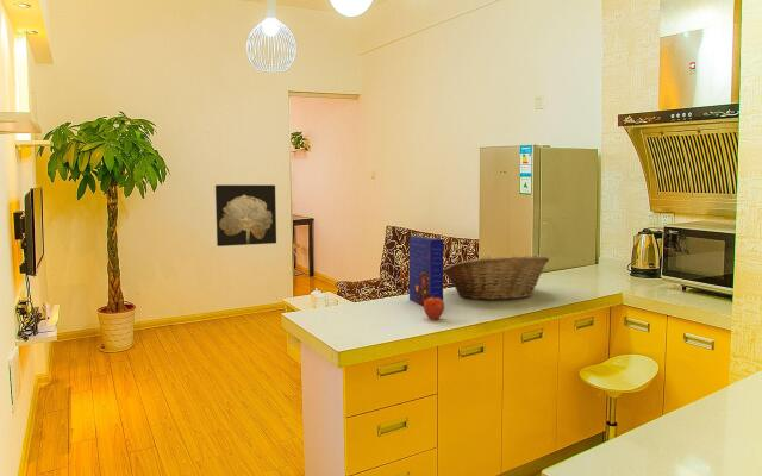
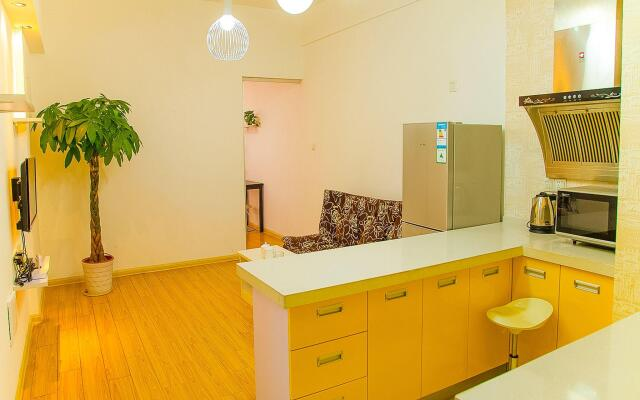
- fruit basket (495, 274)
- cereal box (425, 270)
- apple (433, 306)
- wall art (246, 214)
